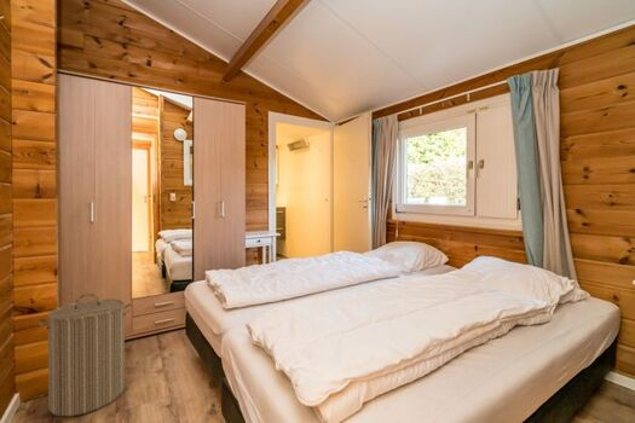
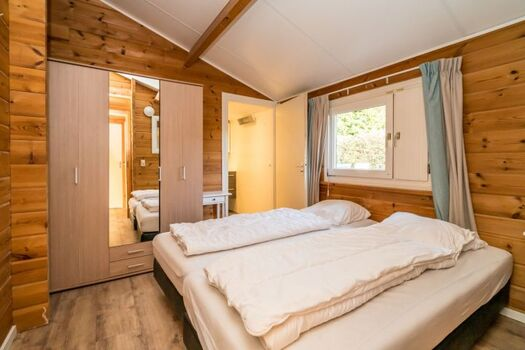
- laundry hamper (88, 344)
